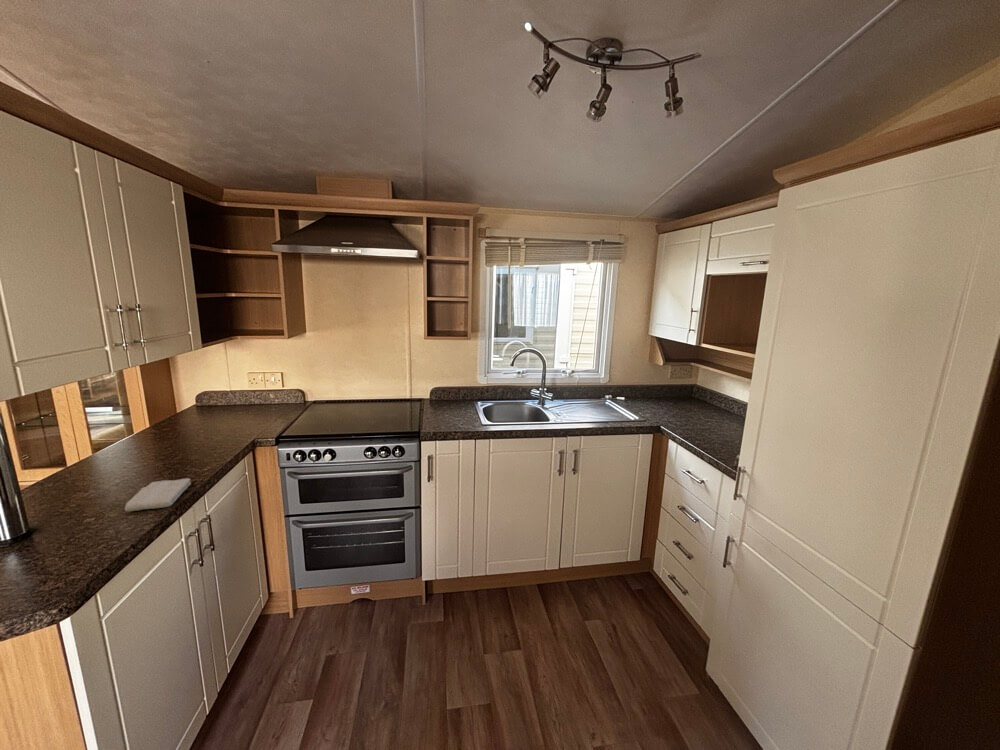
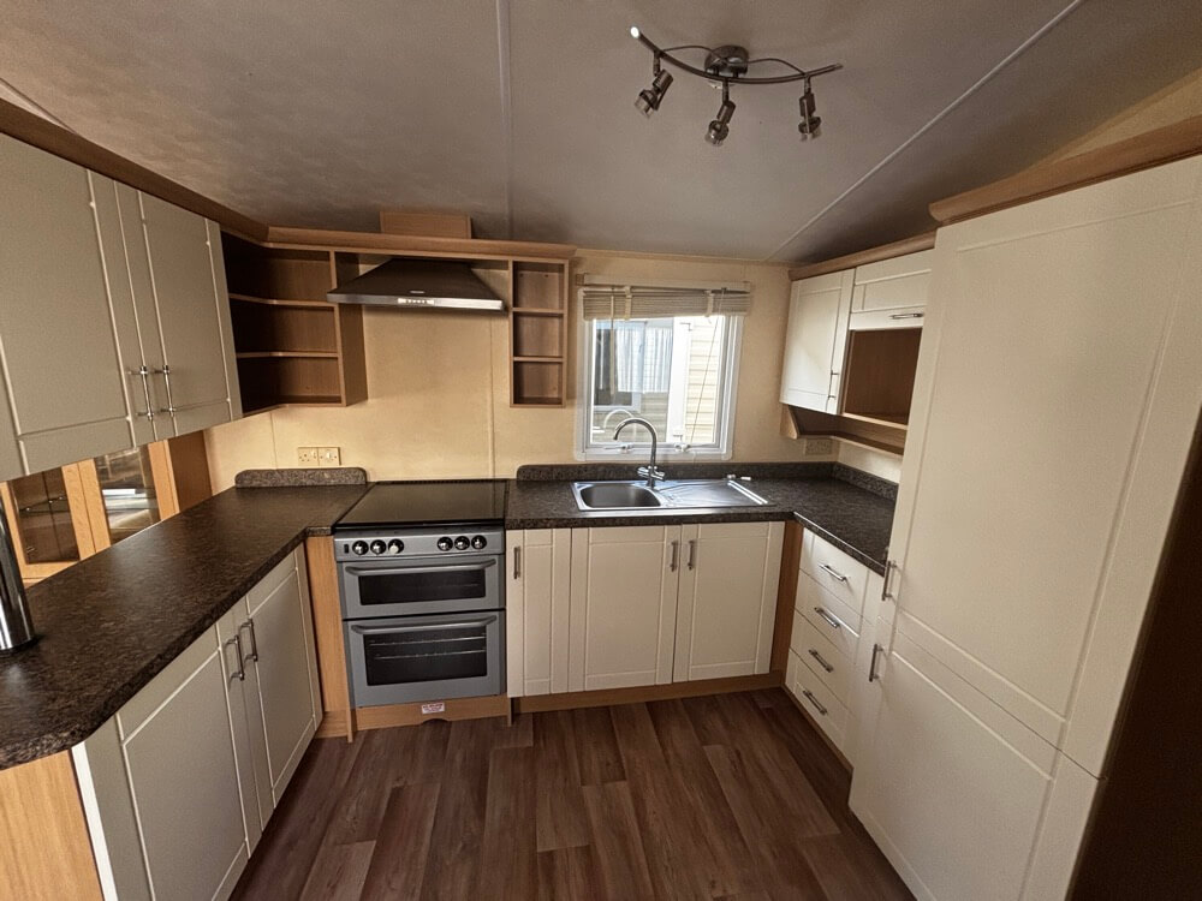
- washcloth (160, 493)
